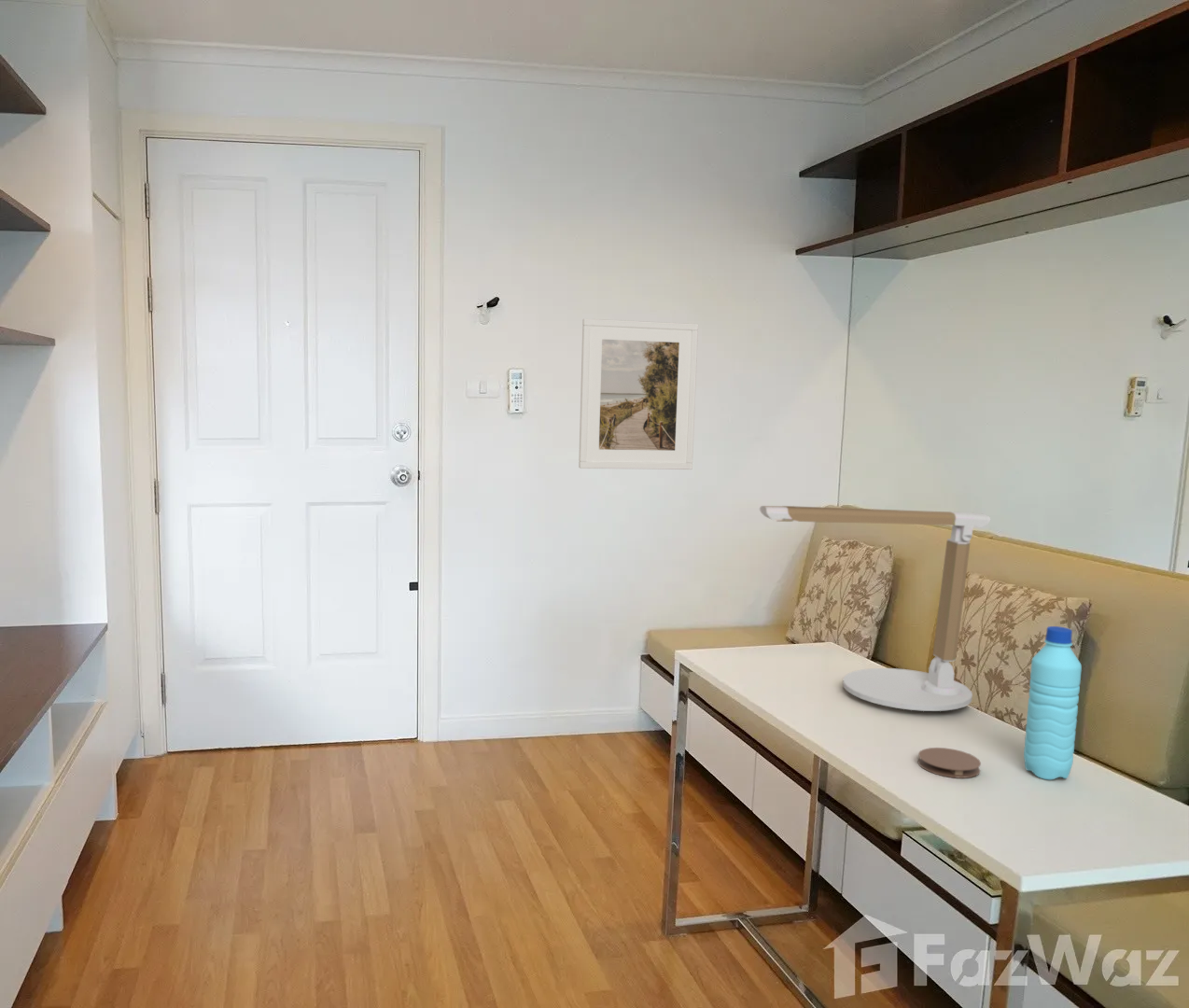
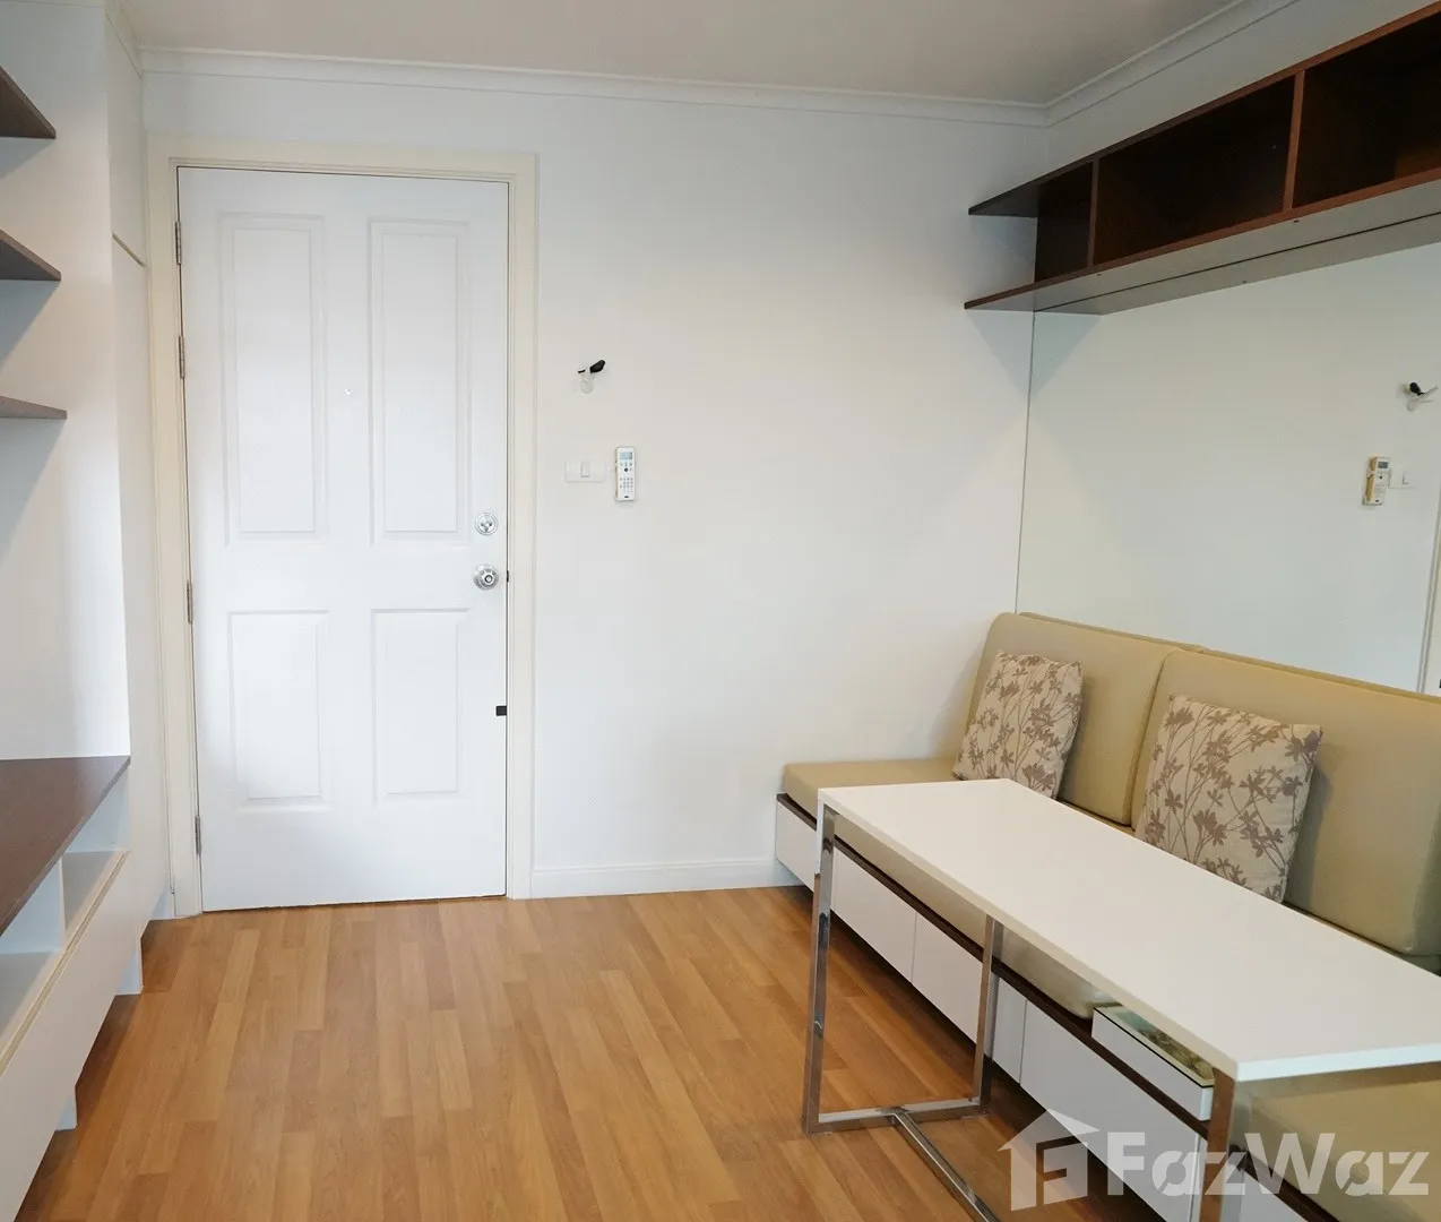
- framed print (638, 396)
- desk lamp (870, 668)
- coaster (948, 762)
- water bottle (1053, 701)
